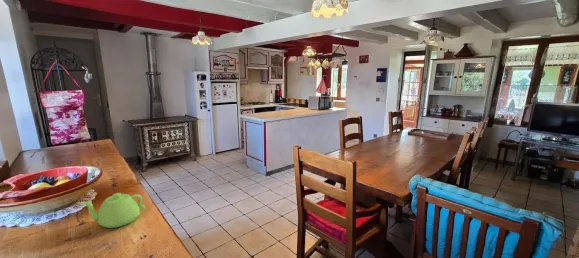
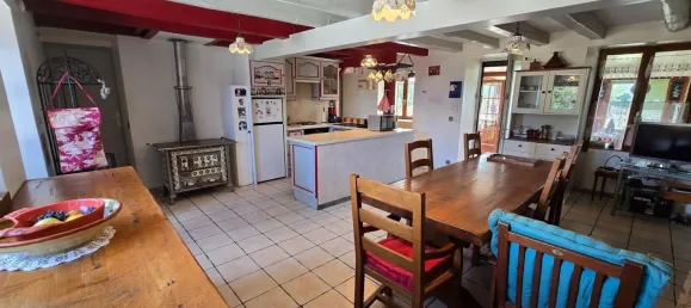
- teapot (115, 208)
